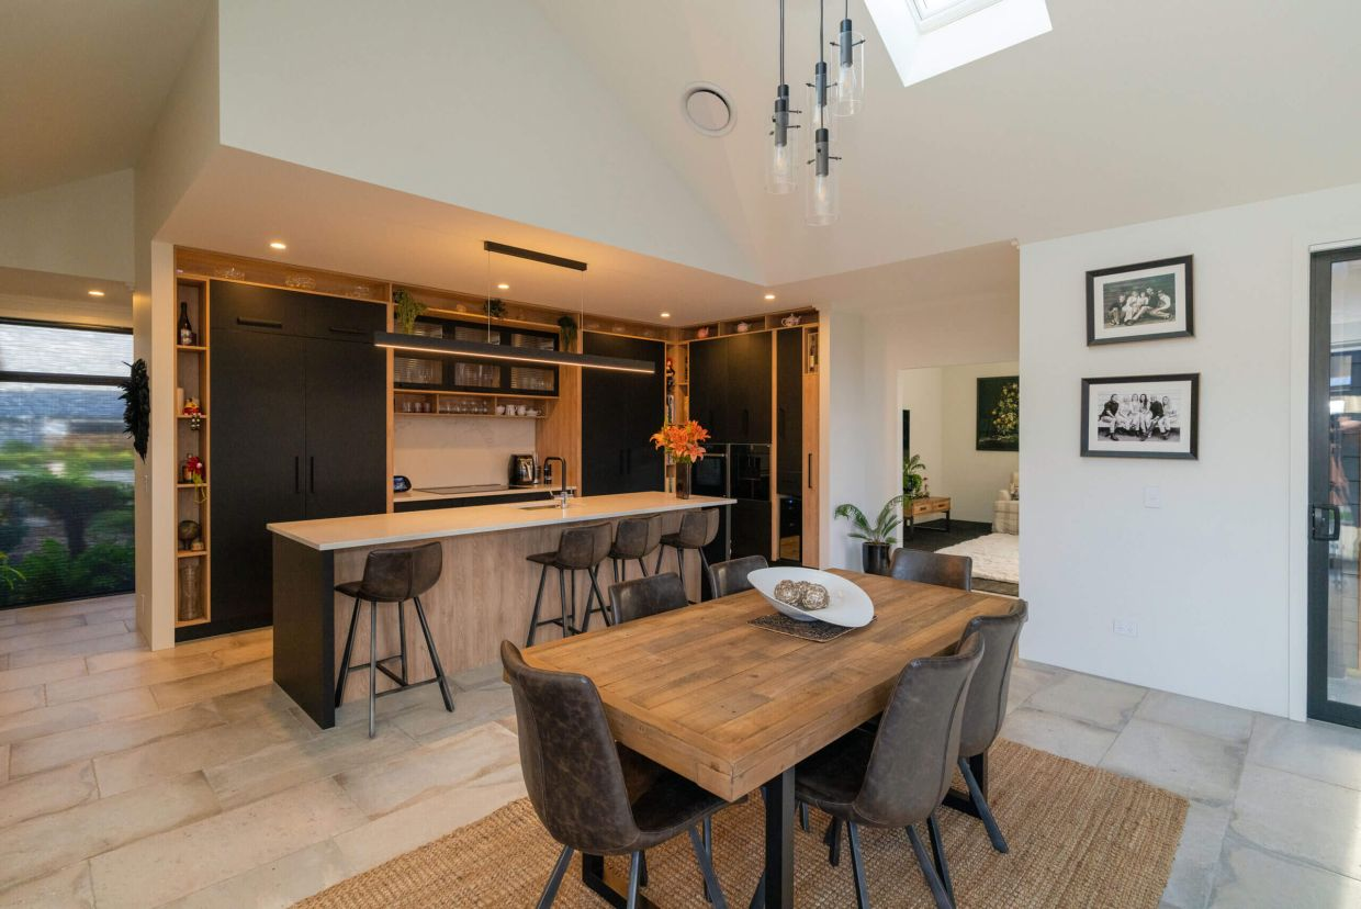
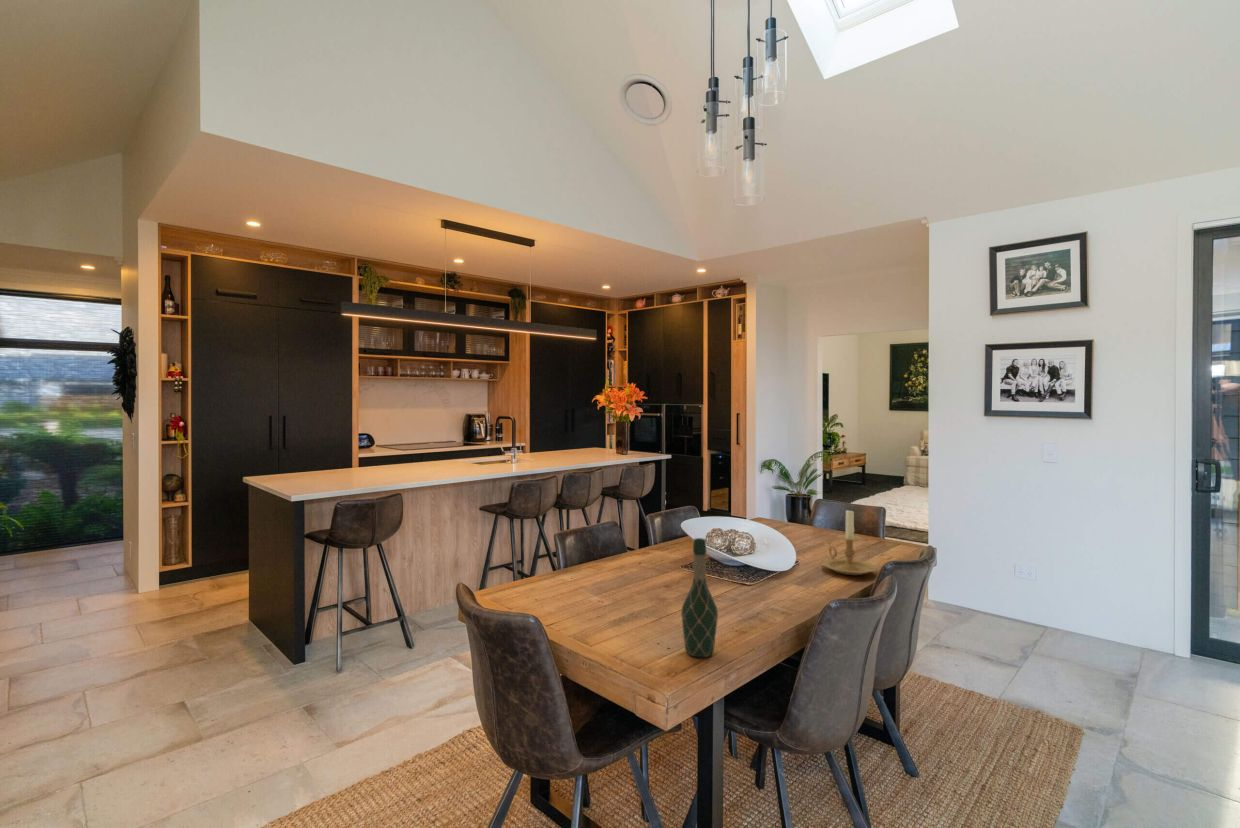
+ candle holder (849, 539)
+ wine bottle (699, 596)
